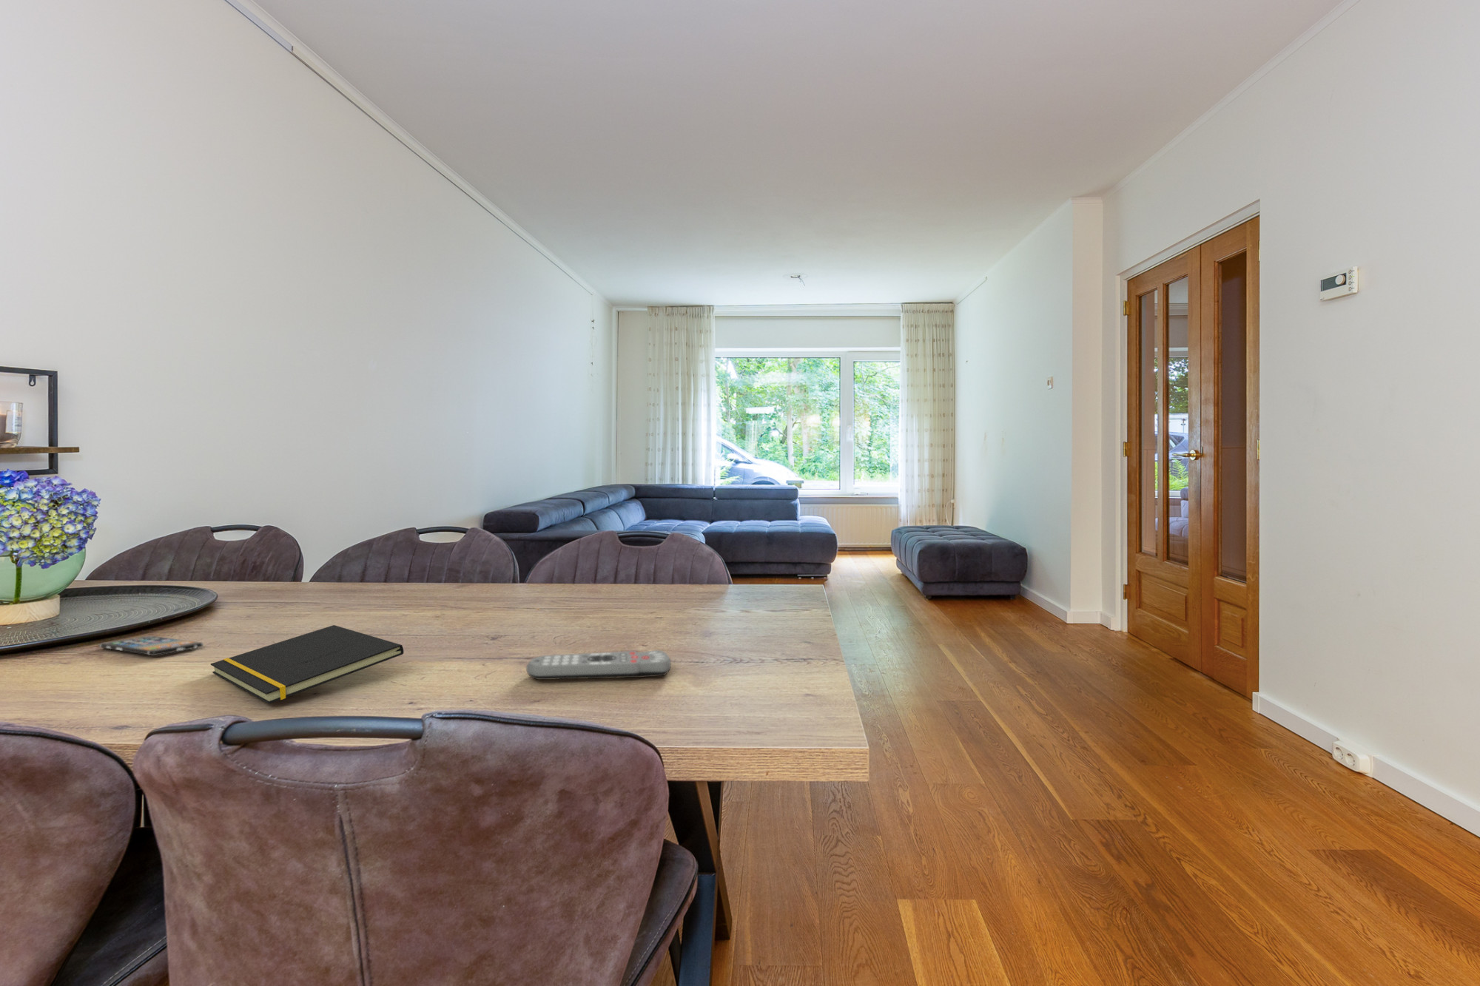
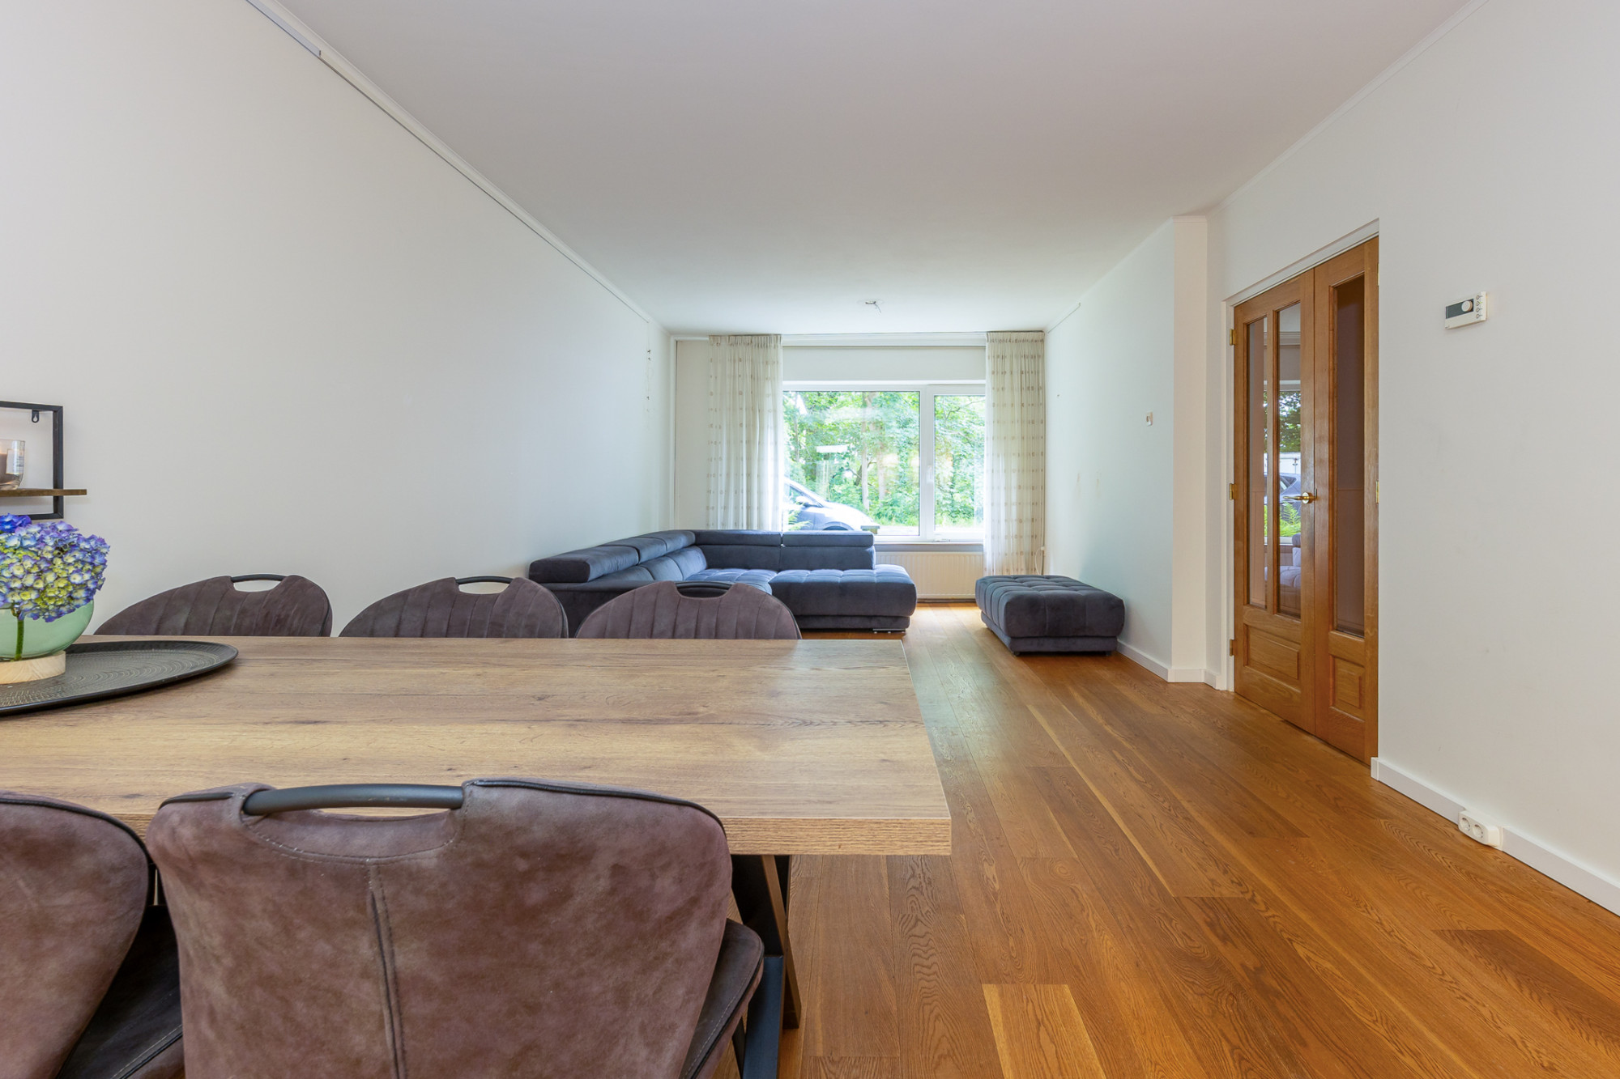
- smartphone (151, 645)
- notepad (306, 658)
- remote control (600, 666)
